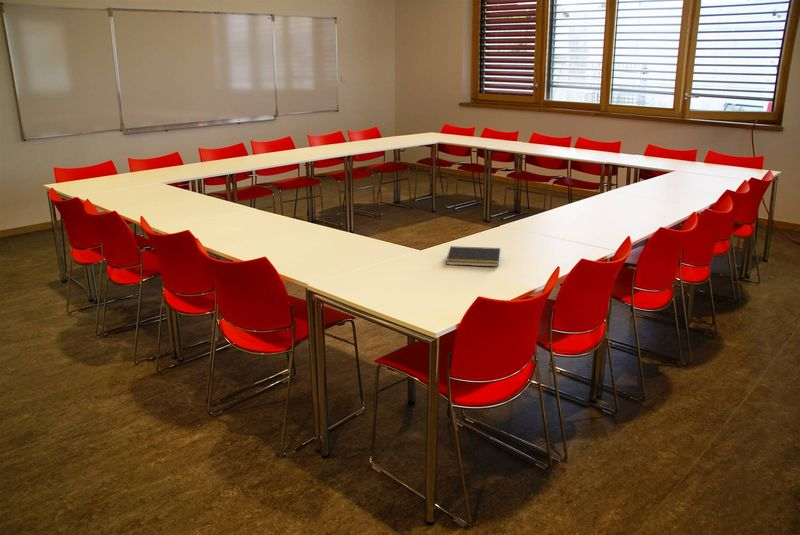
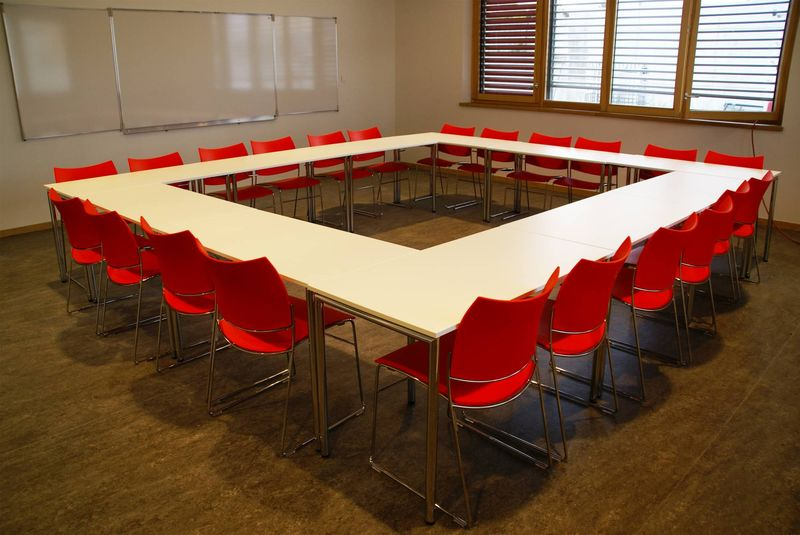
- notepad (473, 256)
